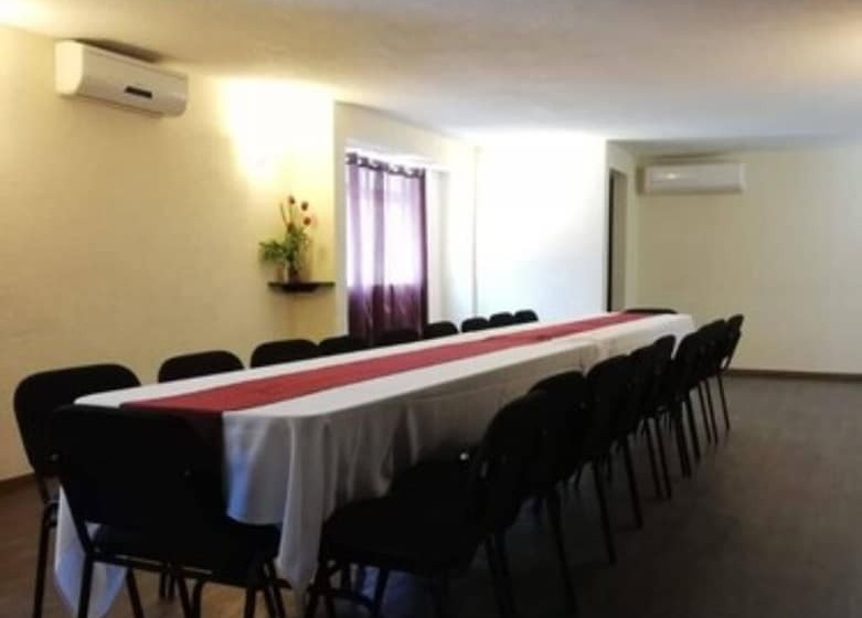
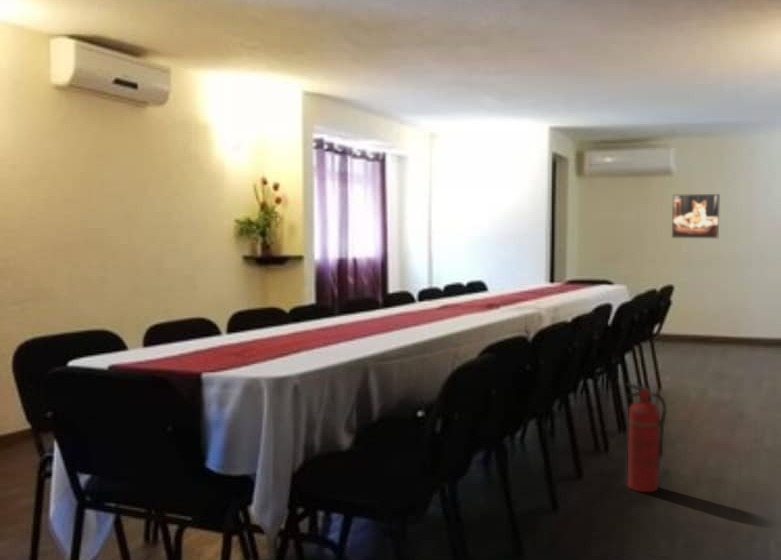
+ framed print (695, 216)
+ fire extinguisher (644, 436)
